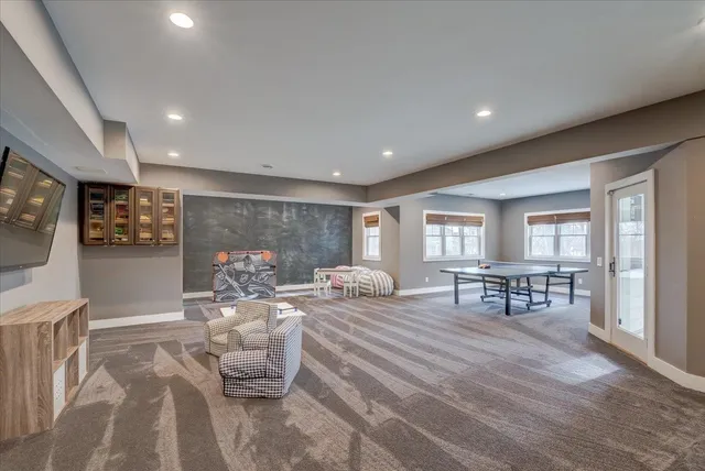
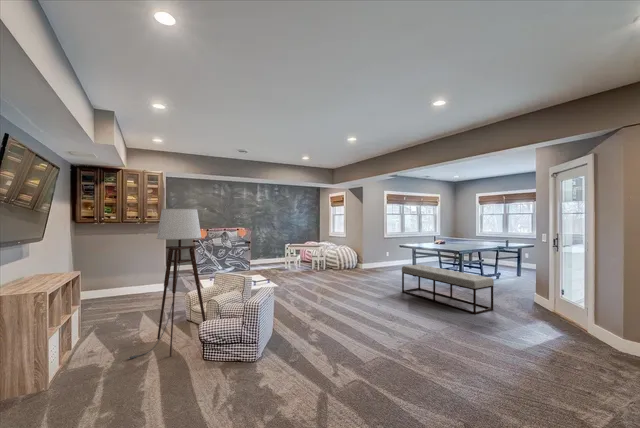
+ bench (442, 282)
+ floor lamp (168, 277)
